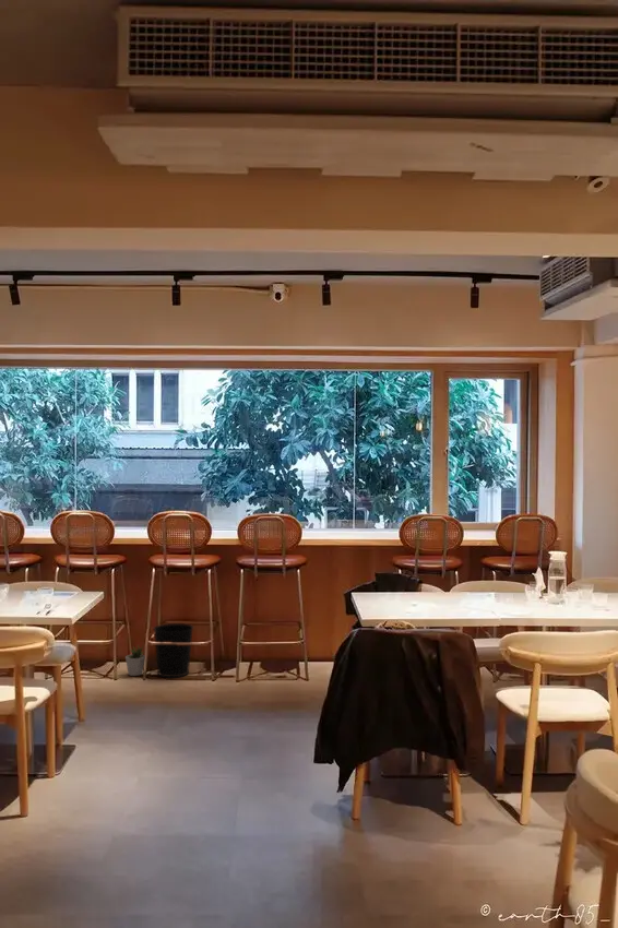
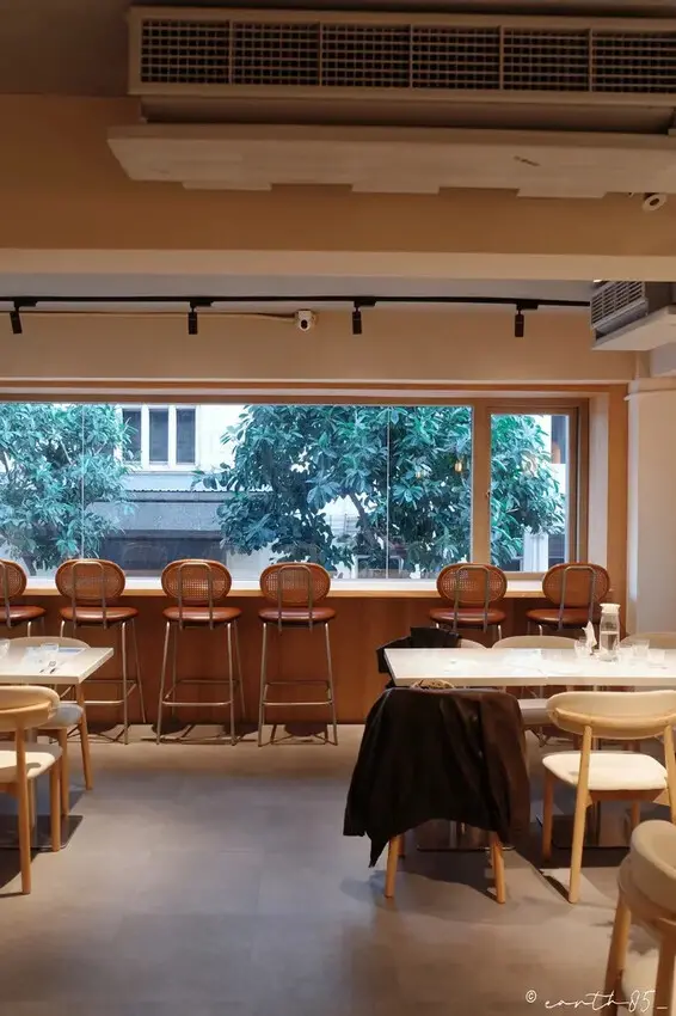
- potted plant (134, 658)
- wastebasket (173, 650)
